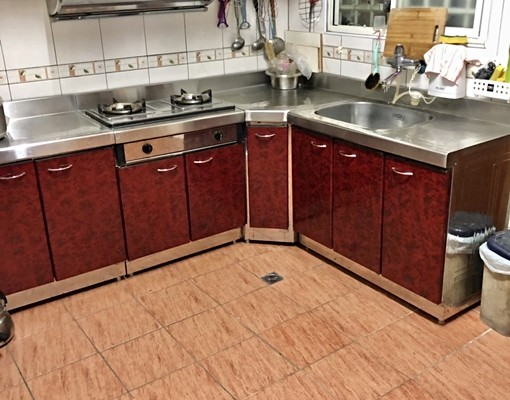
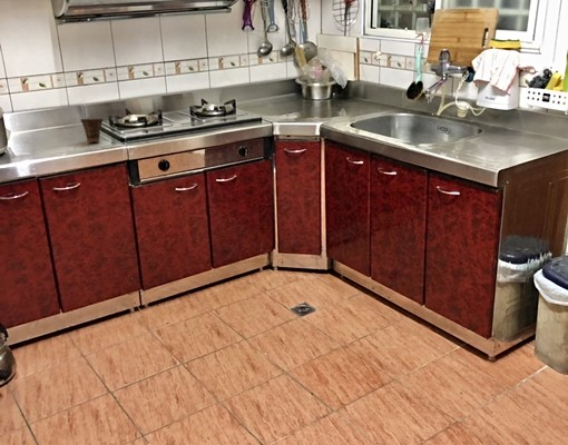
+ cup (92, 129)
